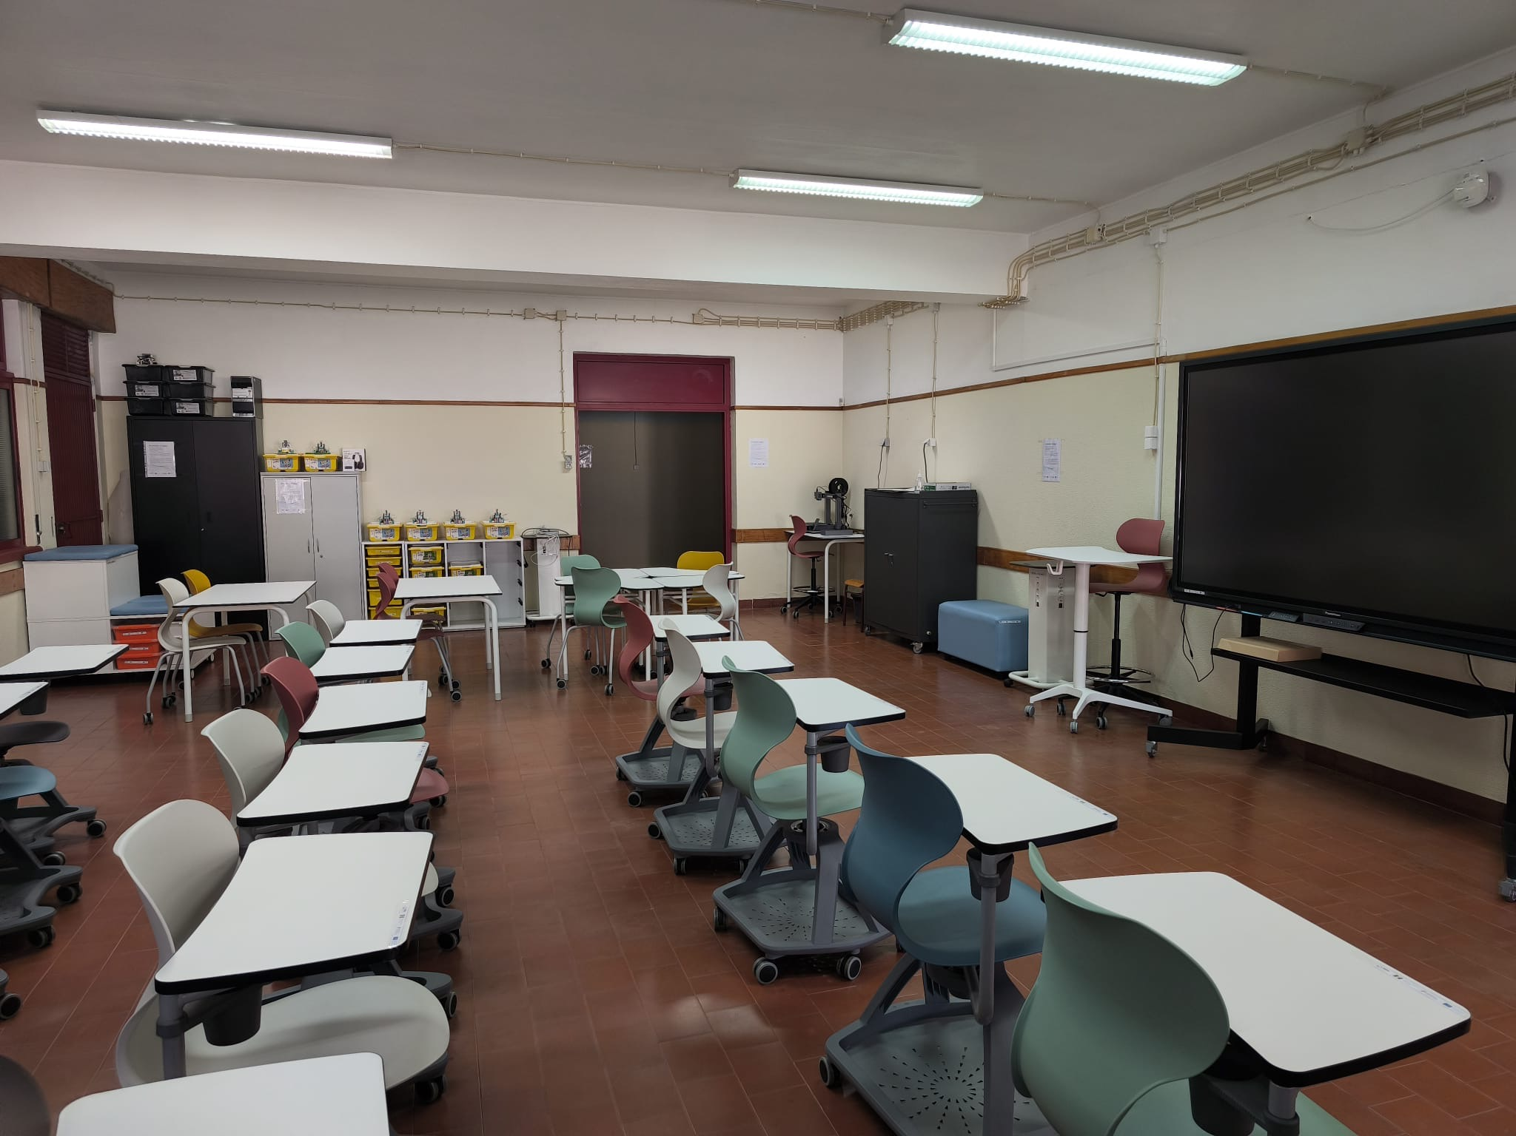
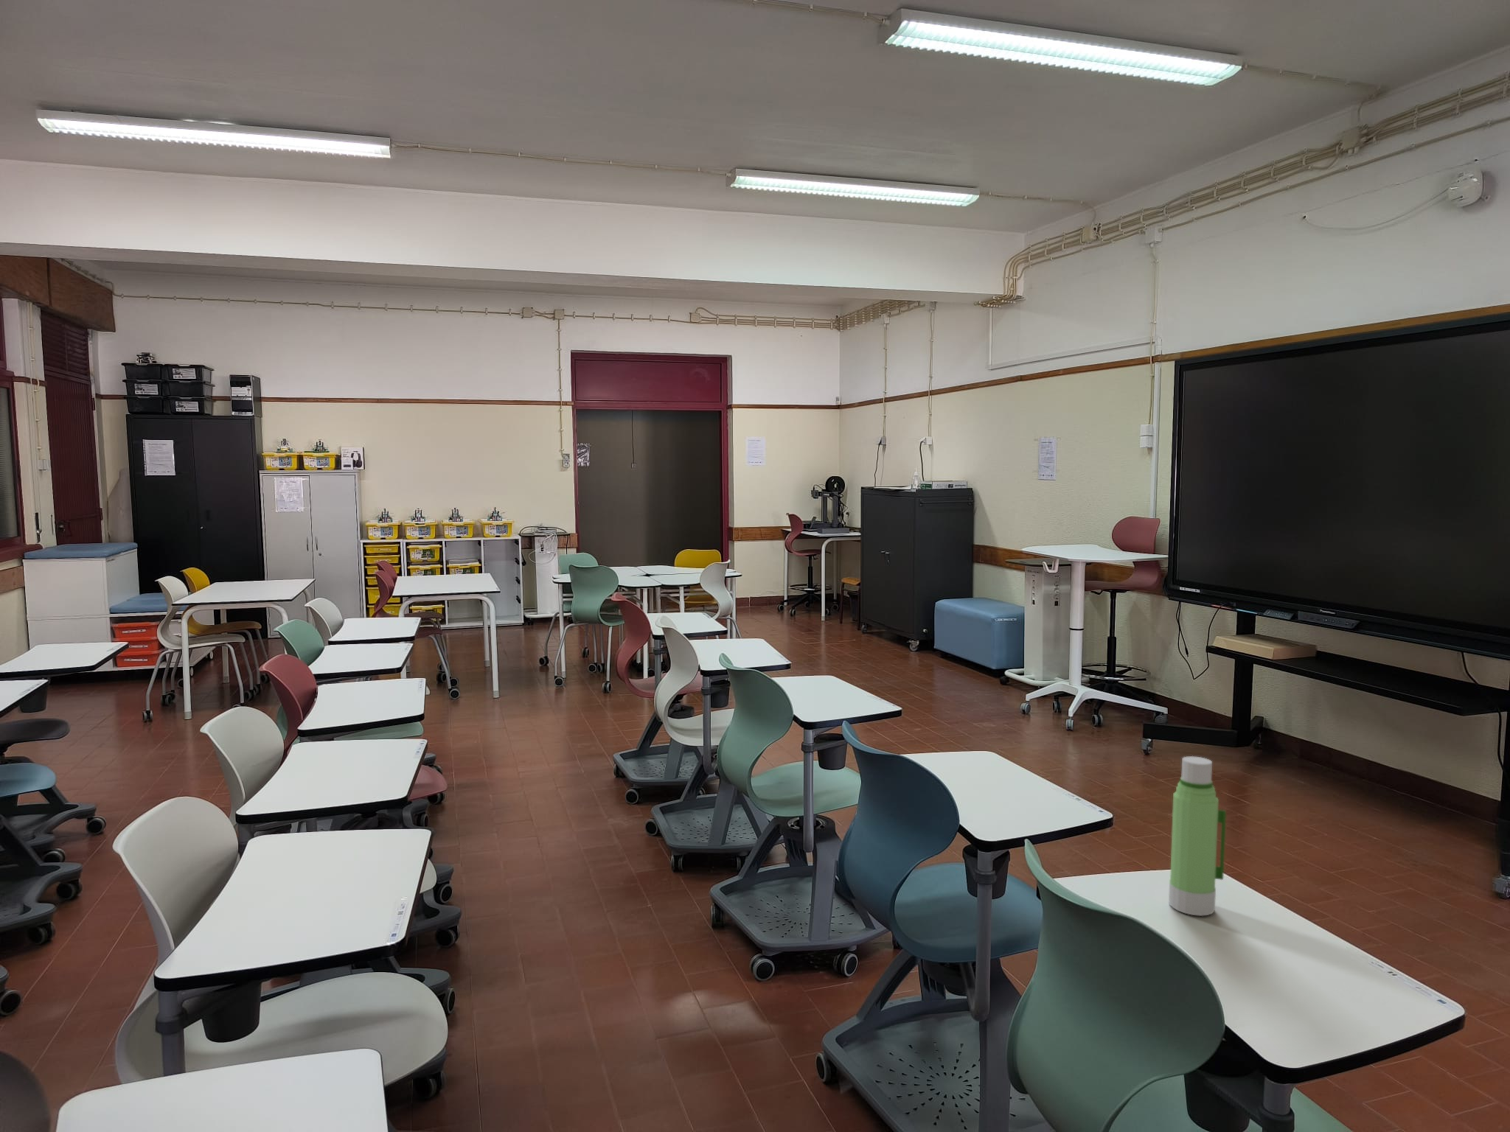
+ water bottle (1196, 835)
